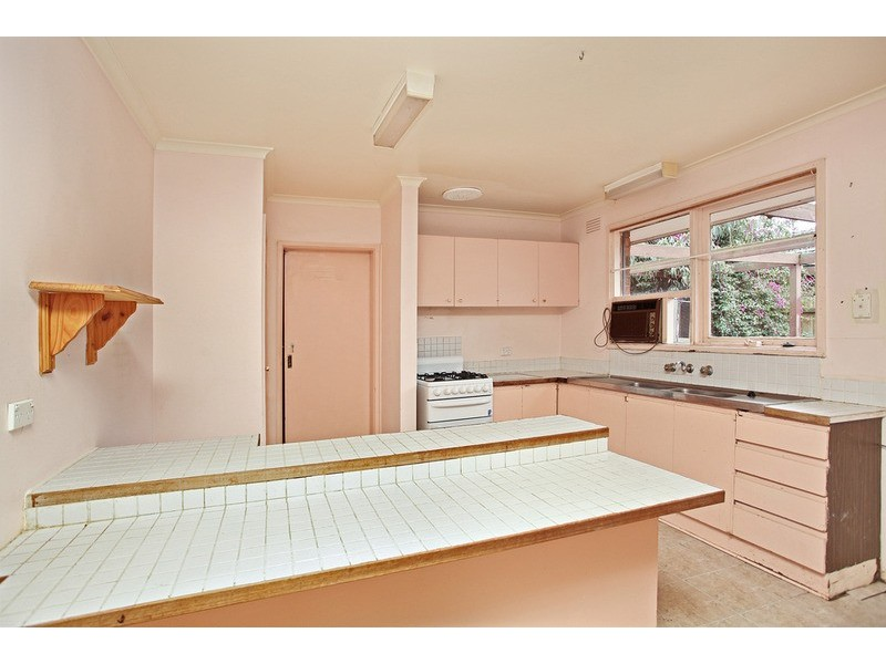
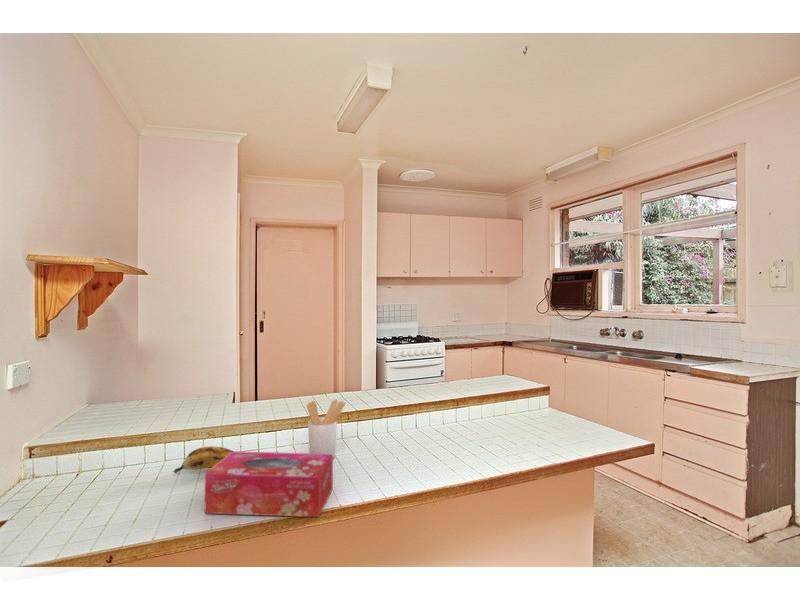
+ tissue box (272, 481)
+ banana (208, 460)
+ utensil holder (327, 428)
